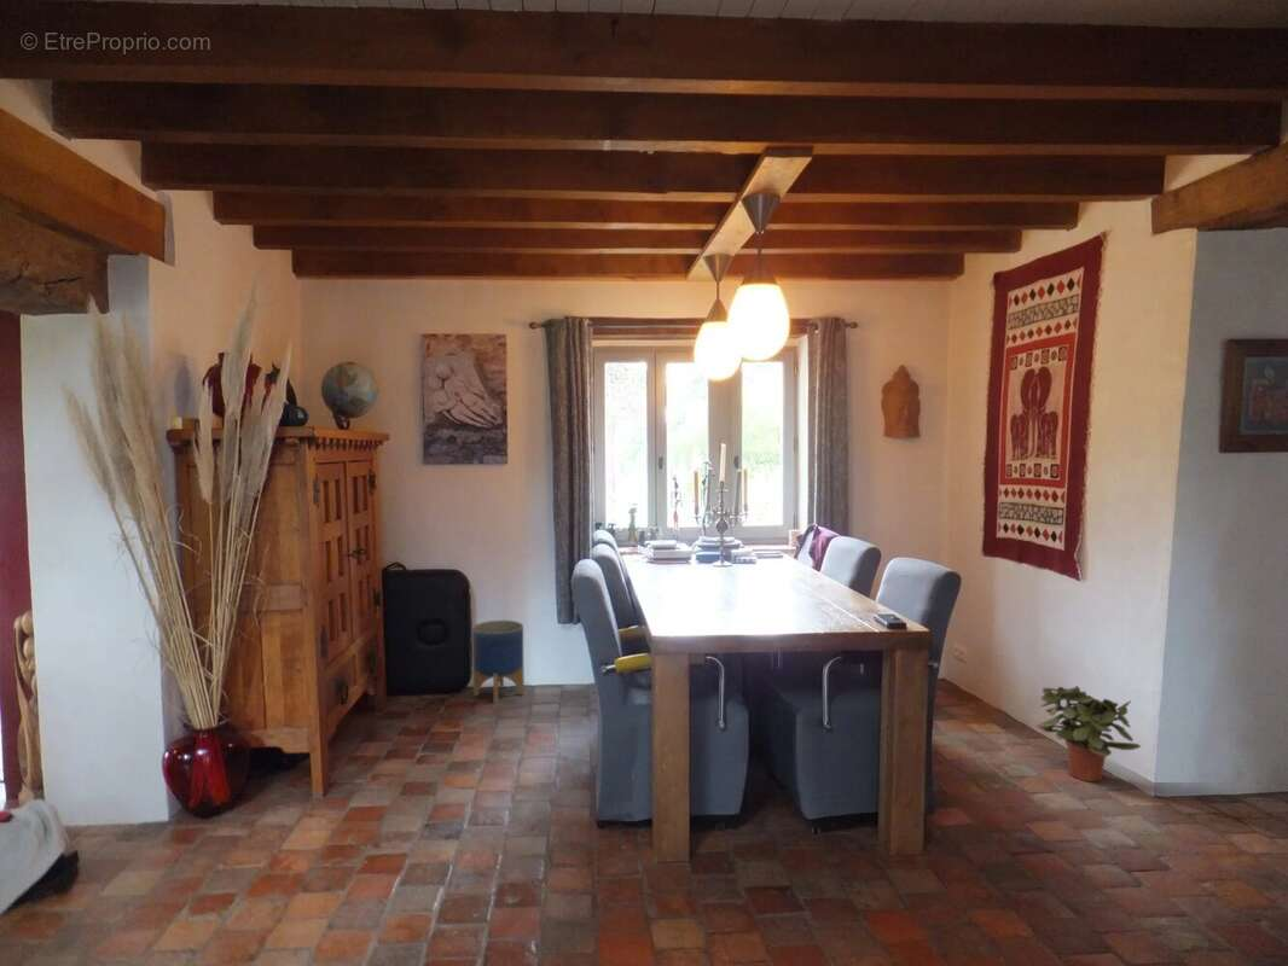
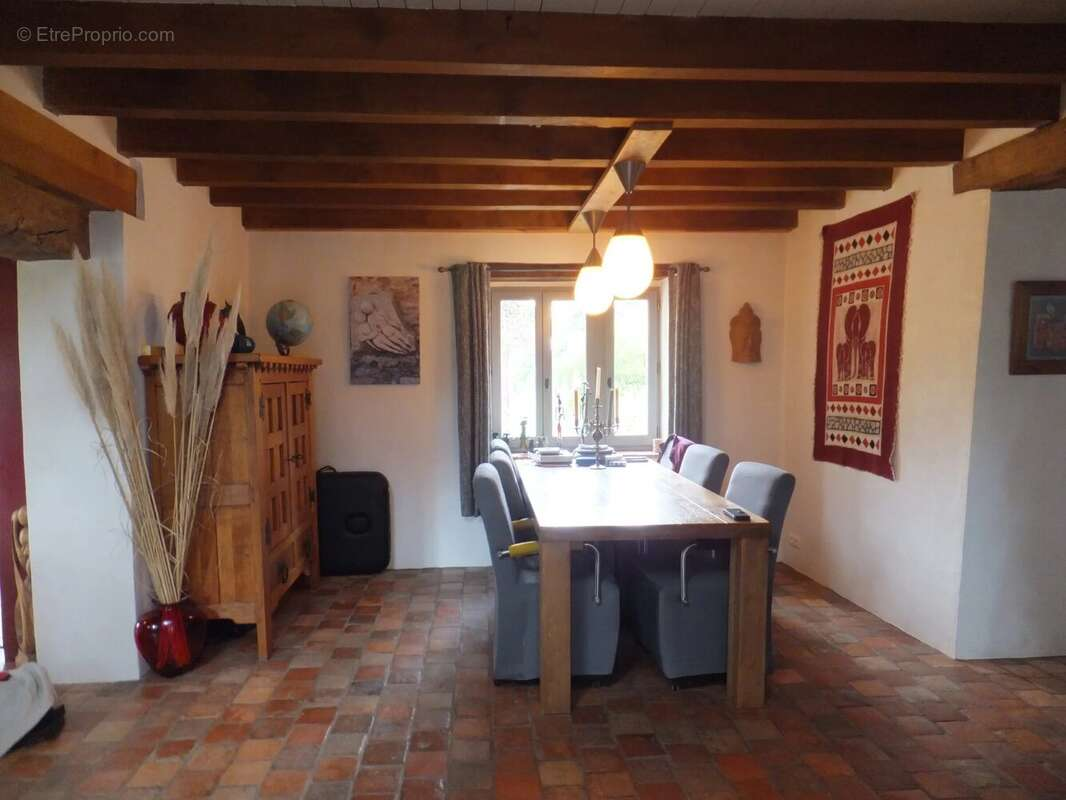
- planter (498, 661)
- potted plant (1087, 732)
